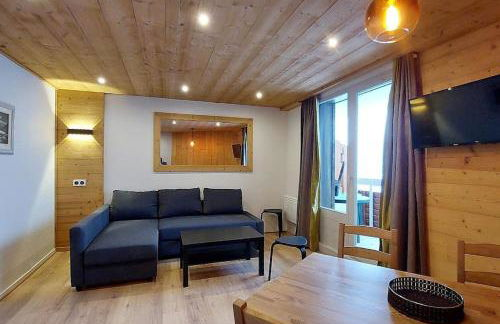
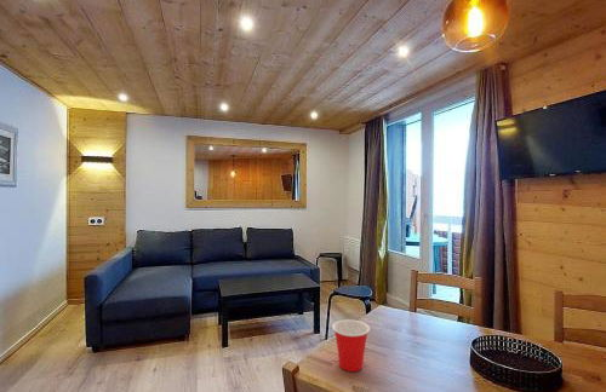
+ cup (350, 346)
